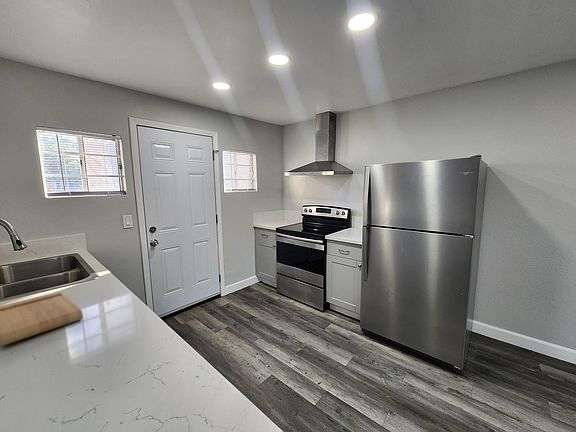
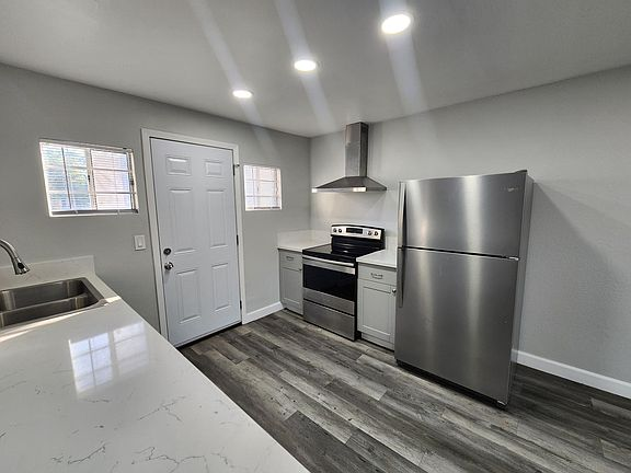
- cutting board (35, 313)
